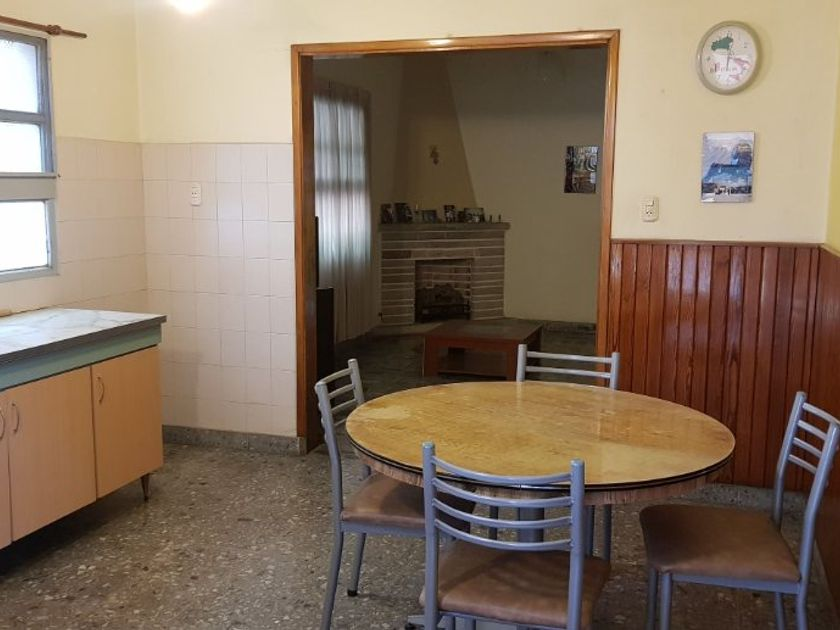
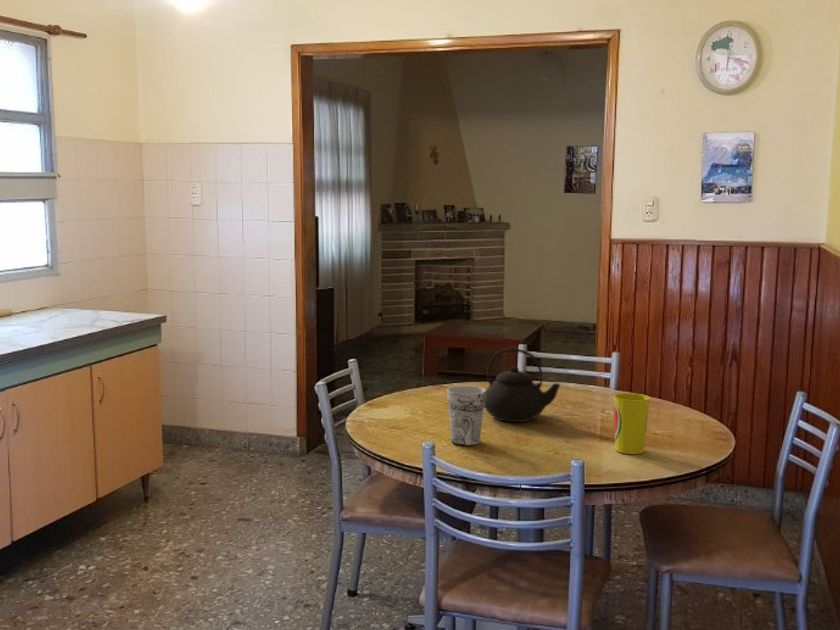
+ cup (465, 415)
+ teapot (521, 383)
+ cup (630, 423)
